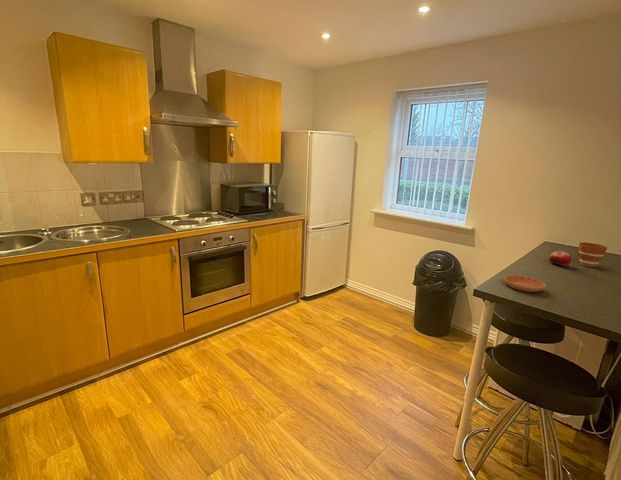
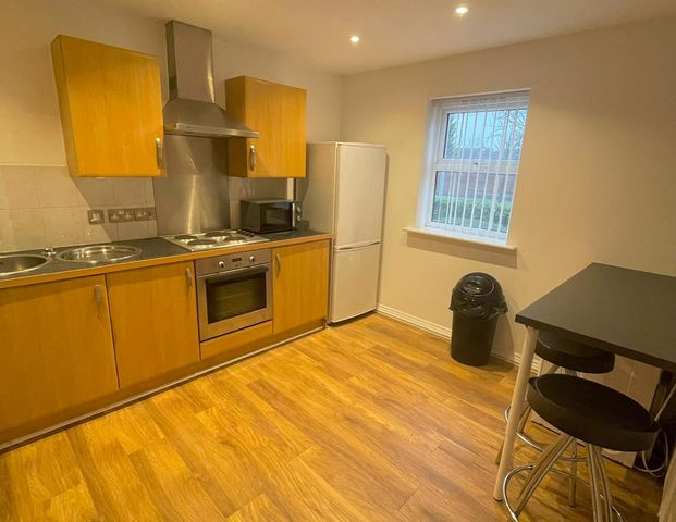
- saucer (524, 284)
- cup (588, 255)
- fruit (561, 258)
